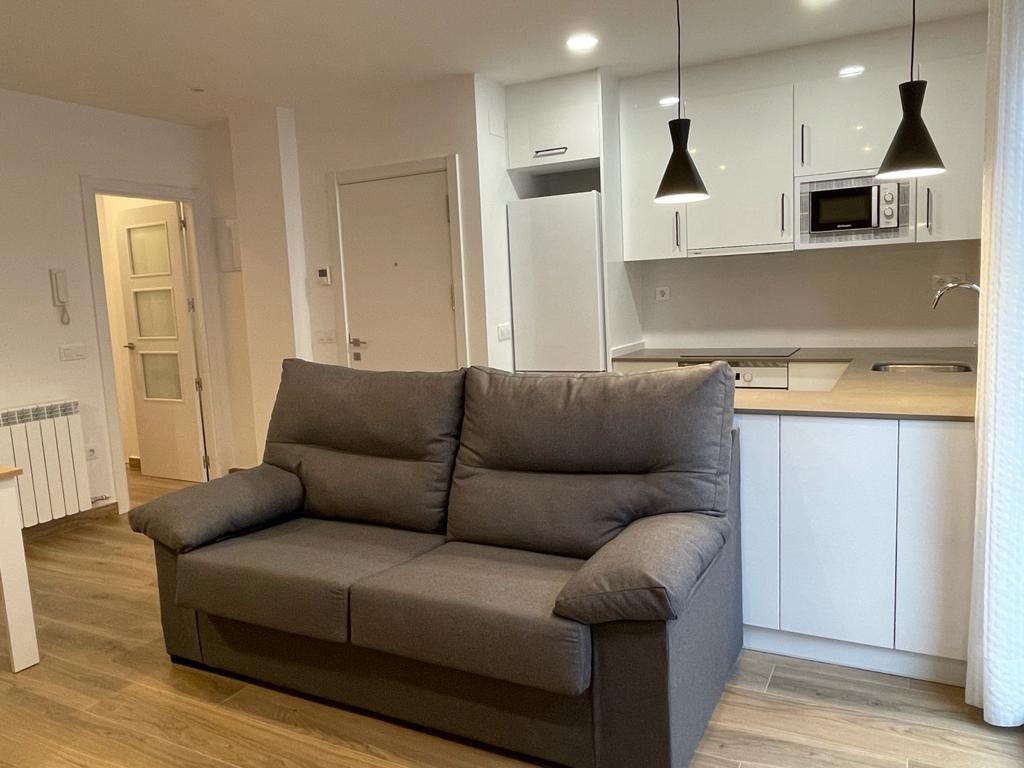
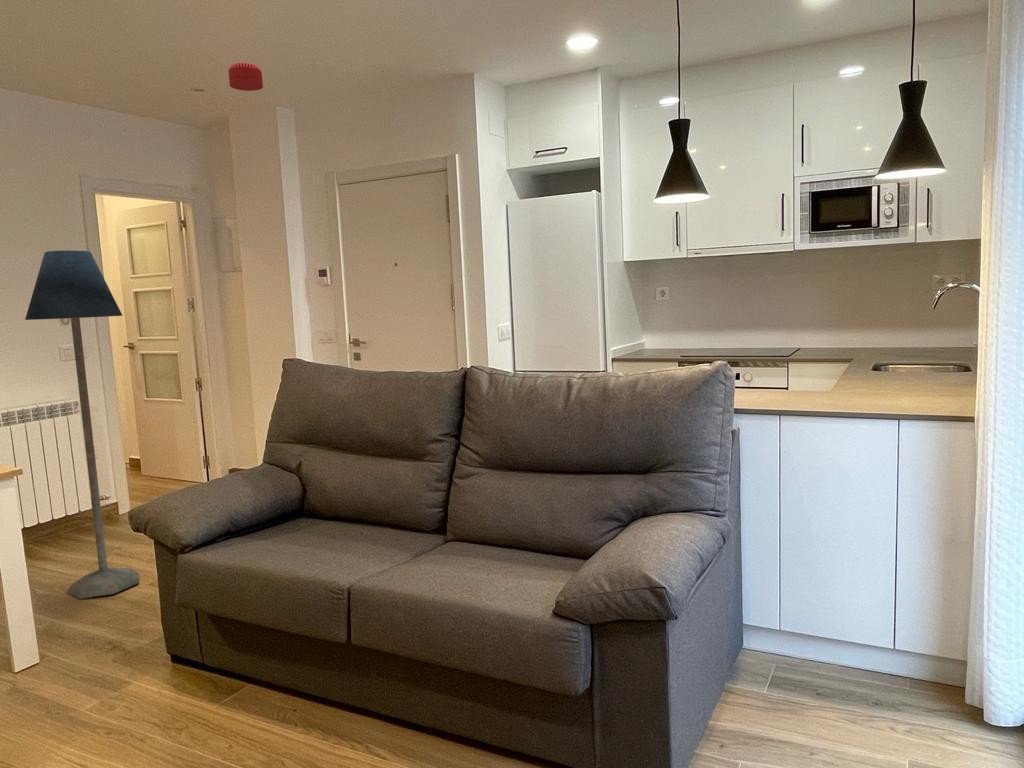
+ smoke detector (245, 76)
+ floor lamp (86, 422)
